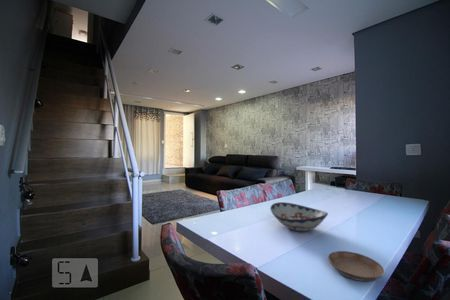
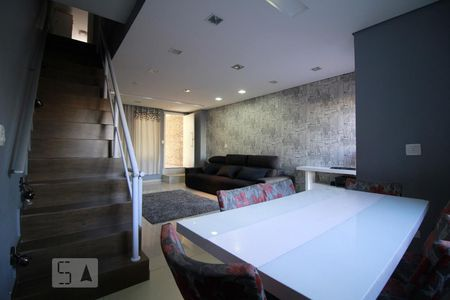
- saucer (354, 266)
- decorative bowl (297, 218)
